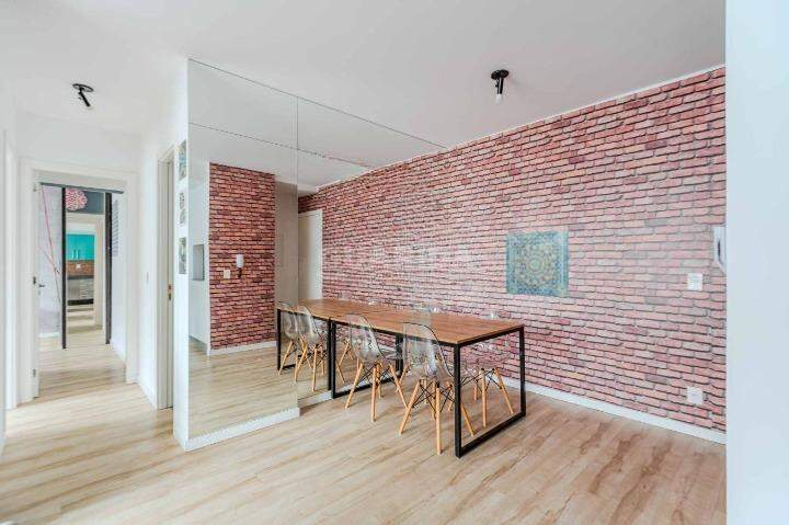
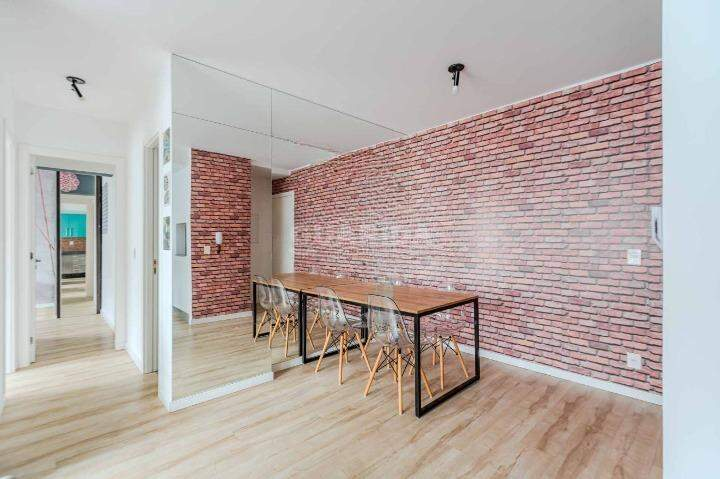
- wall art (535, 263)
